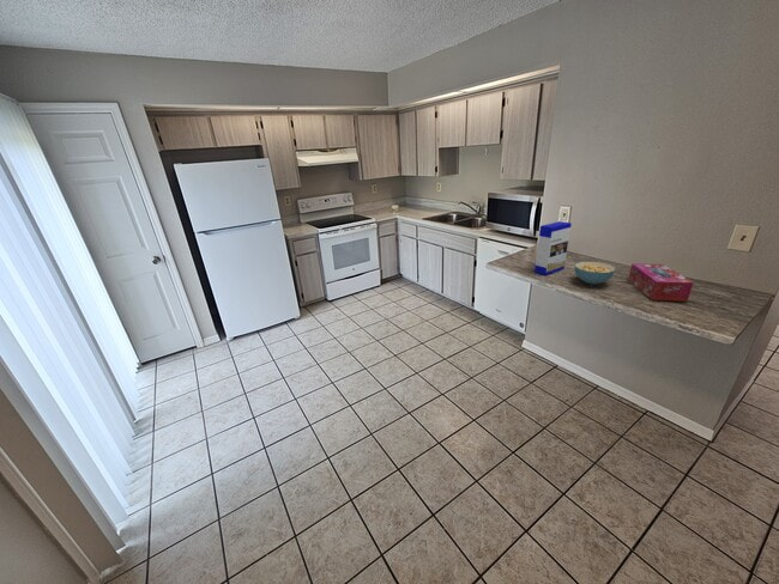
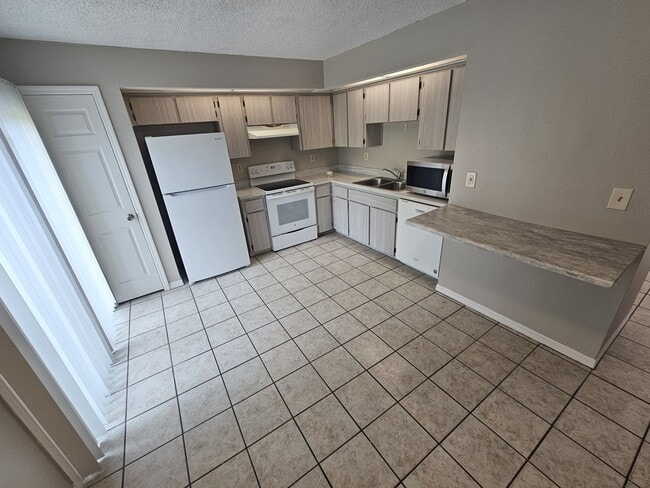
- tissue box (657, 280)
- cereal box (552, 248)
- cereal bowl (592, 274)
